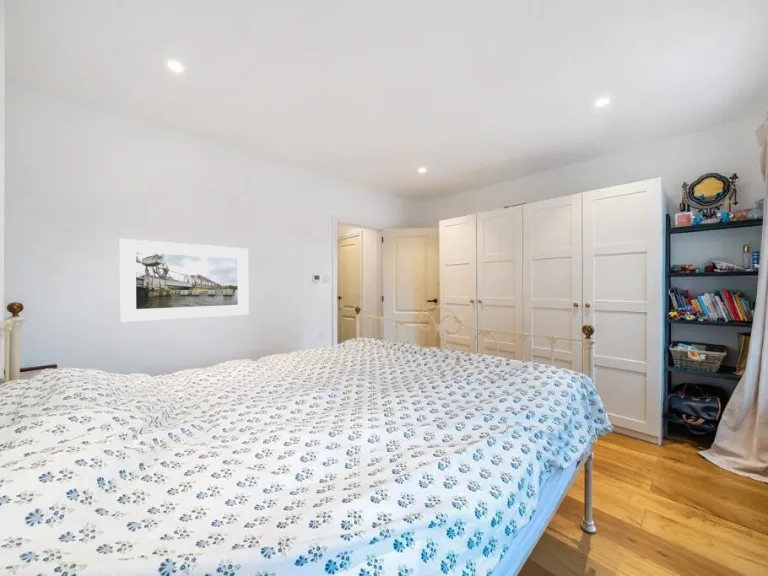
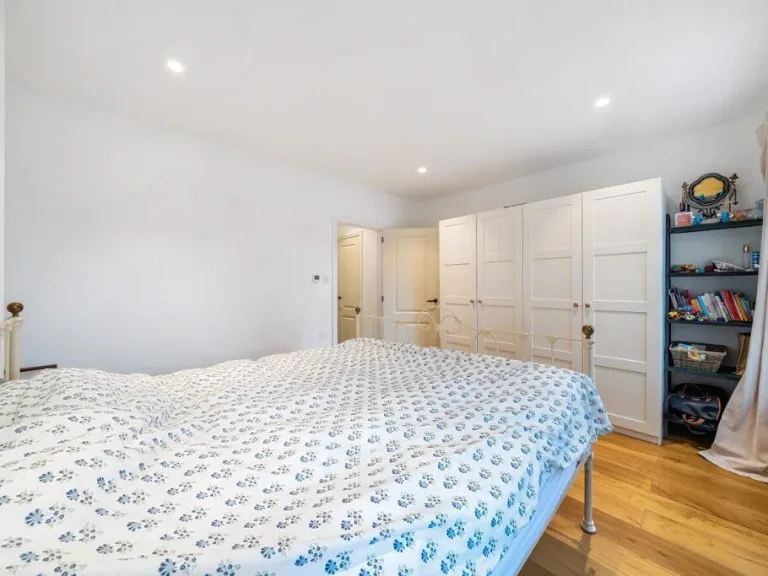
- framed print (191, 281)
